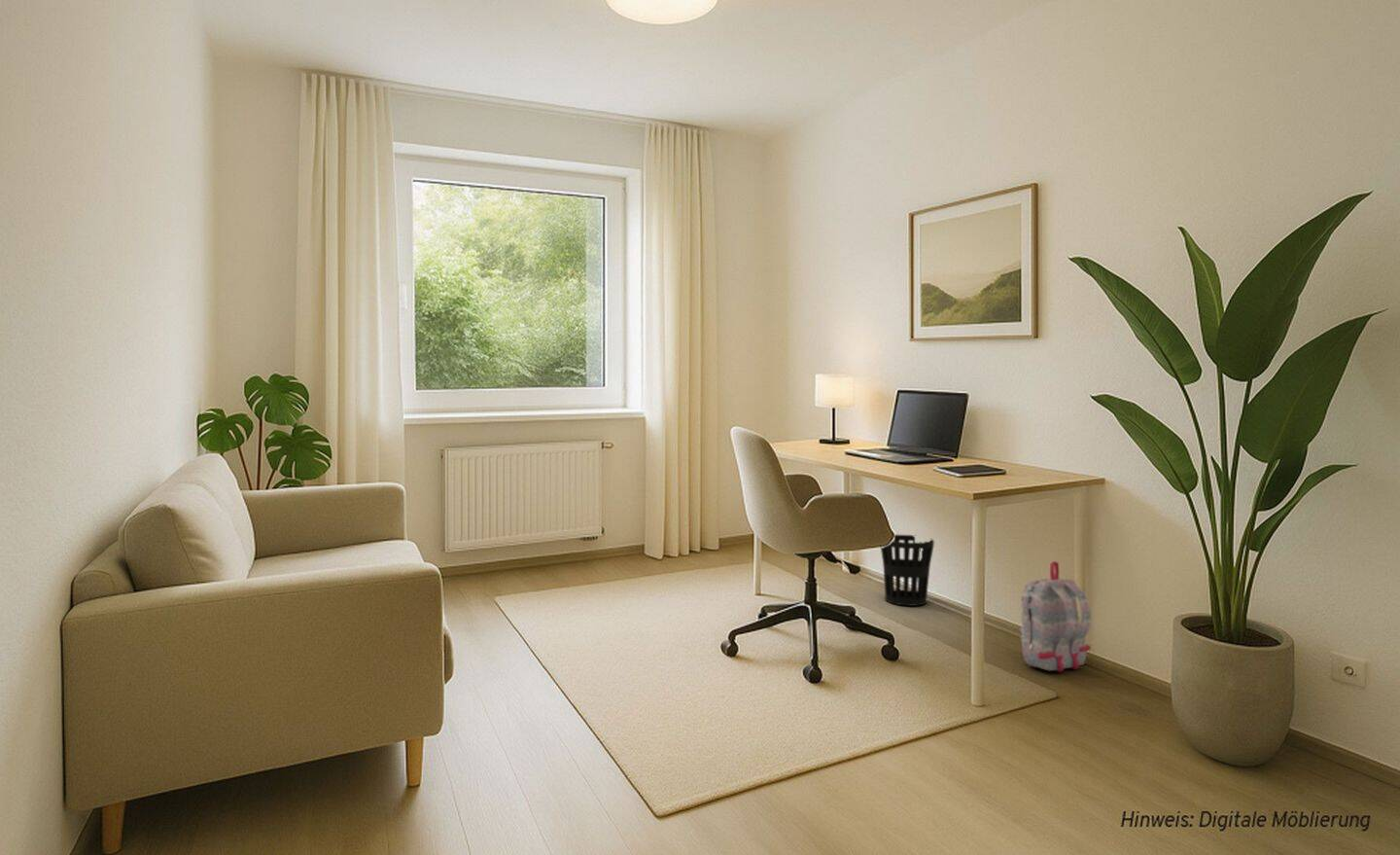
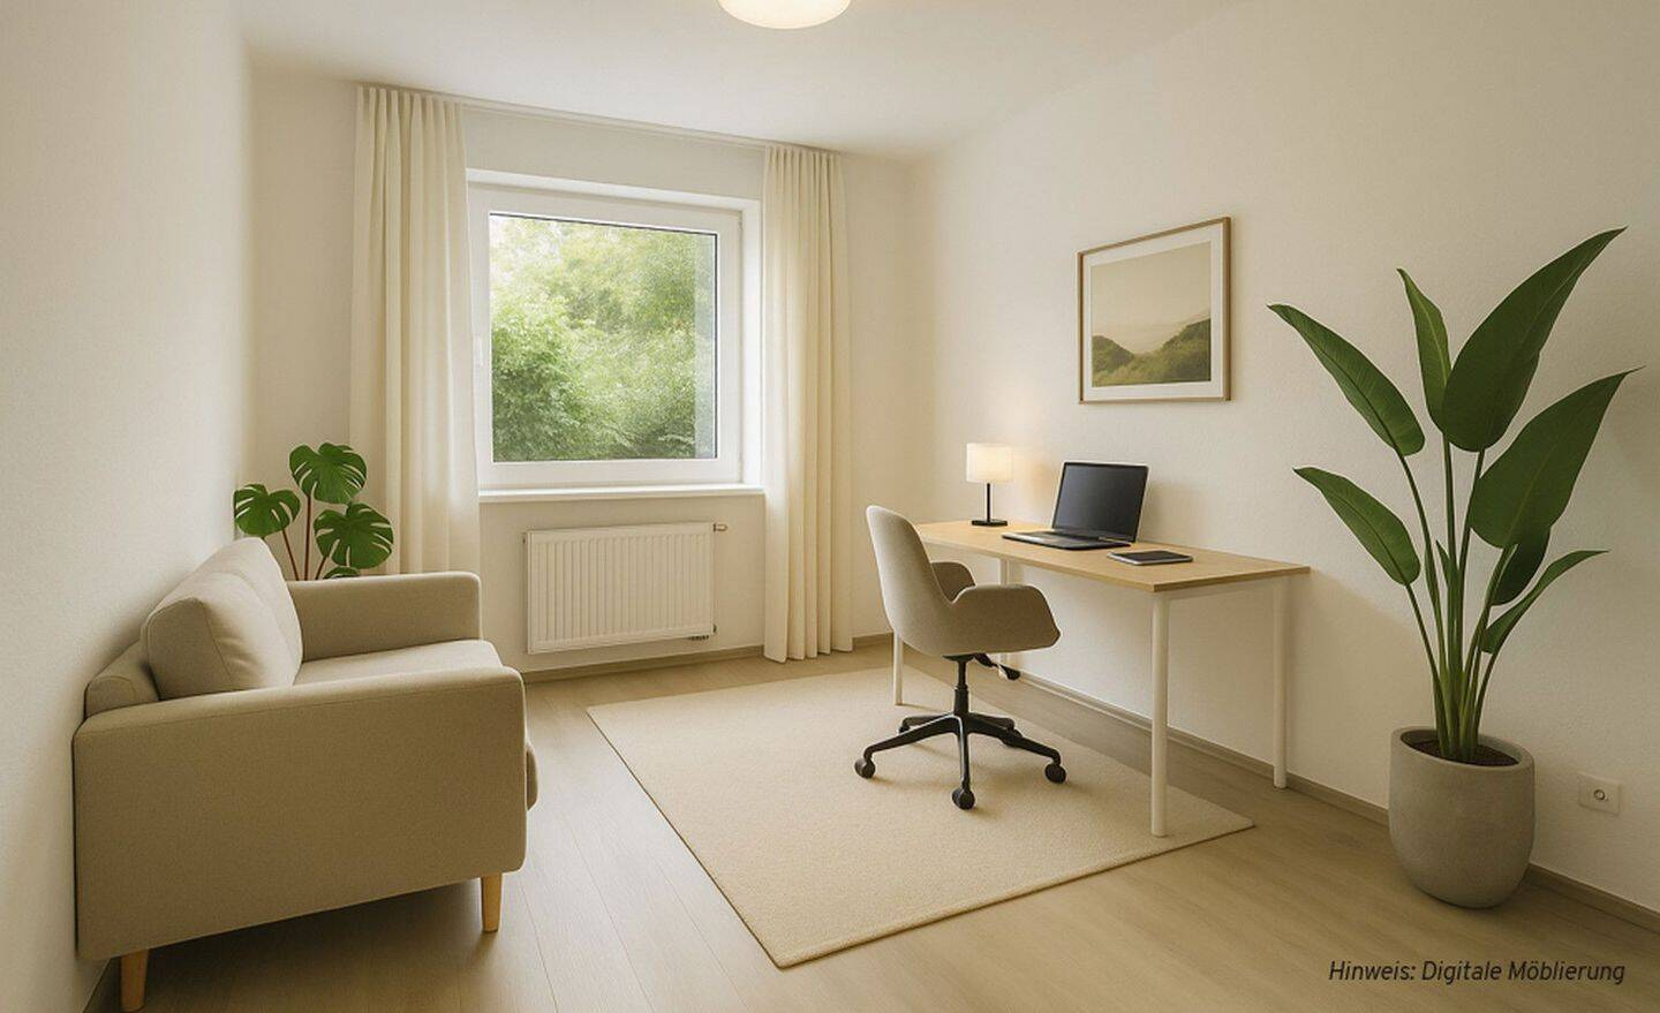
- wastebasket (906, 569)
- backpack (1056, 614)
